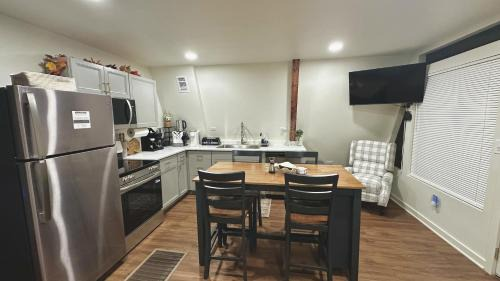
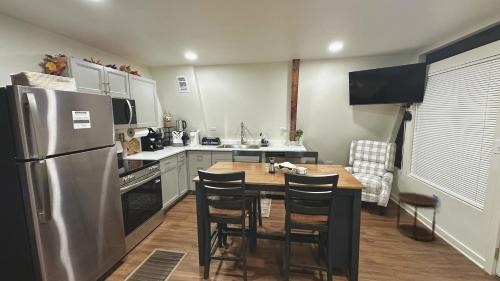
+ side table (415, 215)
